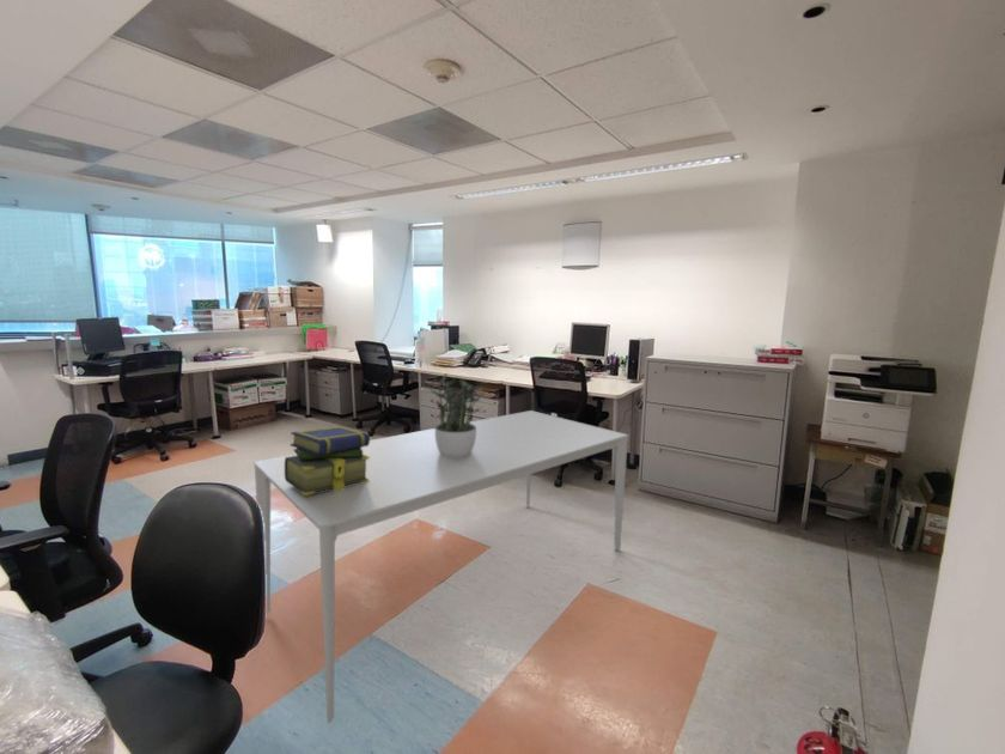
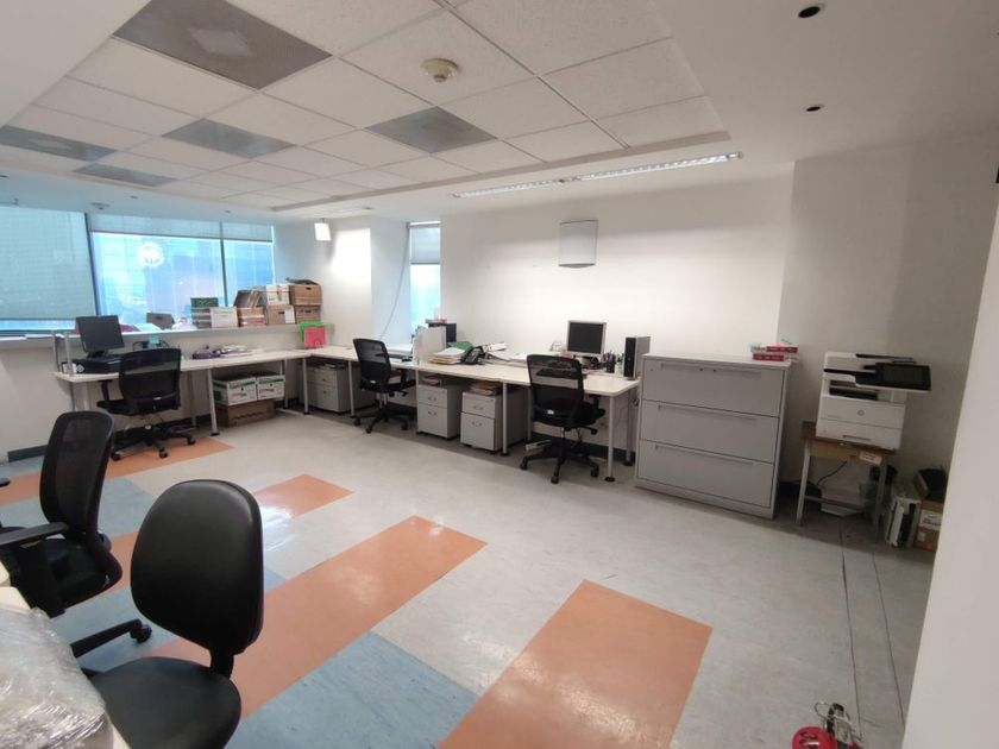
- dining table (457, 497)
- stack of books (328, 455)
- potted plant (455, 412)
